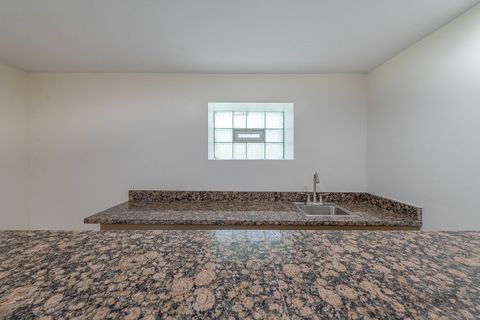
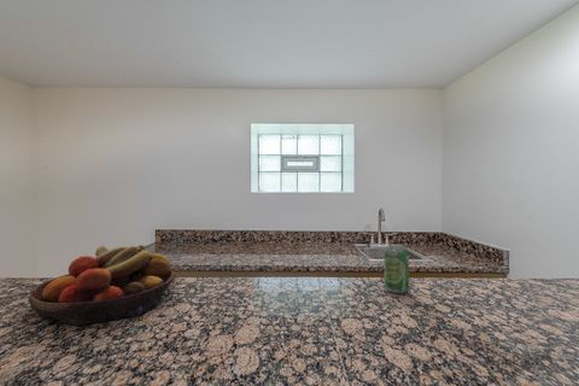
+ beverage can (396, 268)
+ fruit bowl (109, 274)
